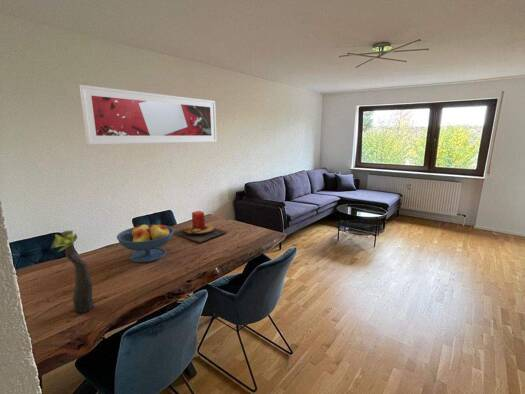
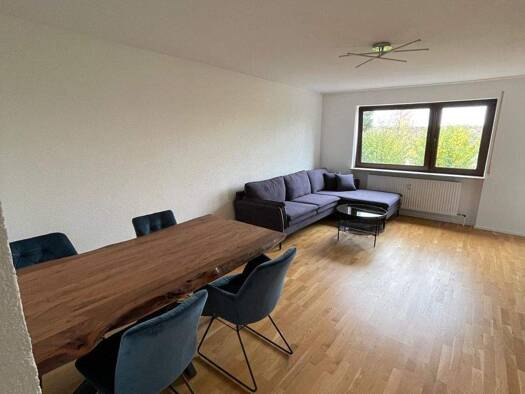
- fruit bowl (147, 240)
- candle (198, 222)
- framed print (161, 119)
- plant (75, 273)
